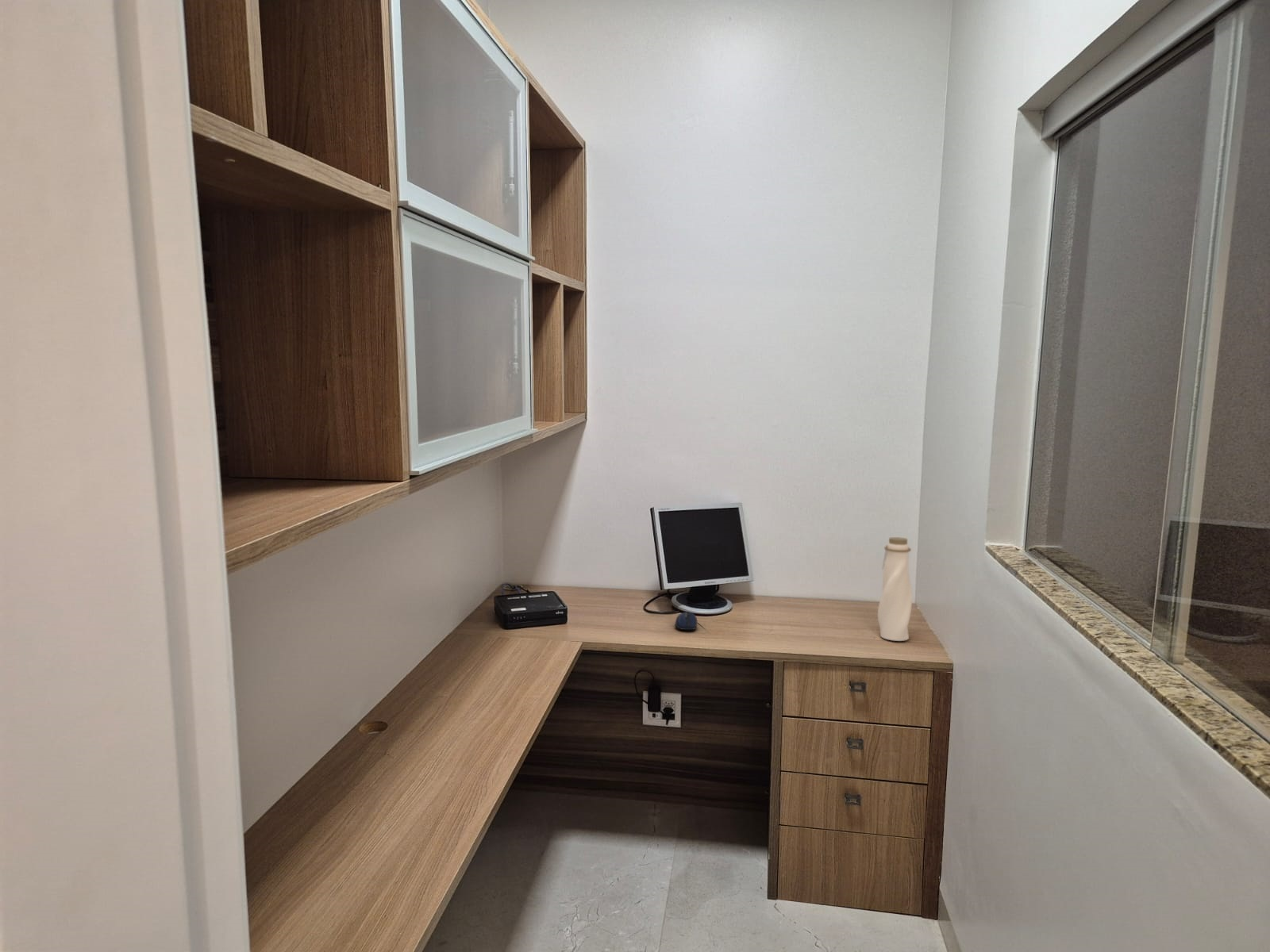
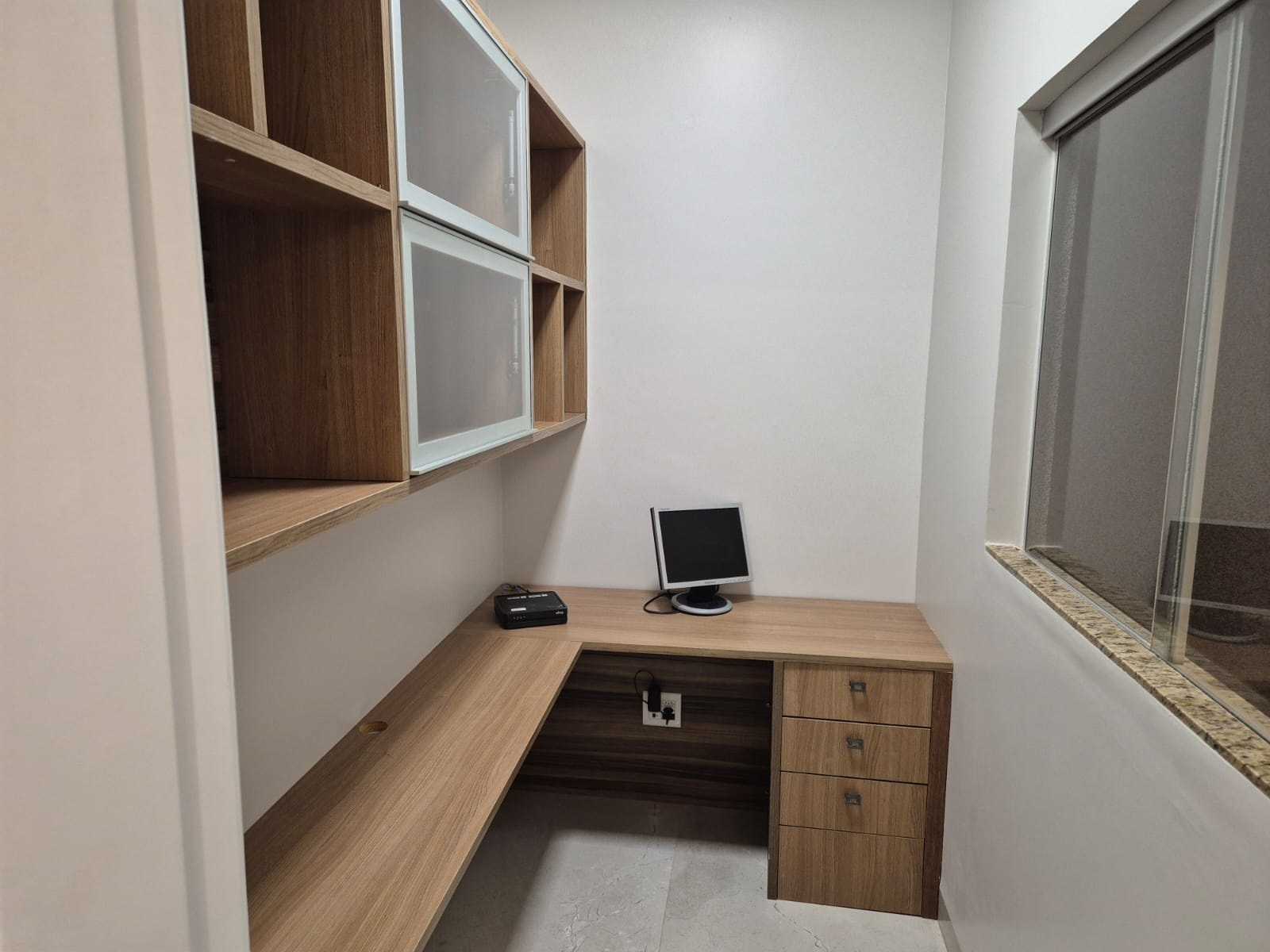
- water bottle (894, 587)
- computer mouse (686, 619)
